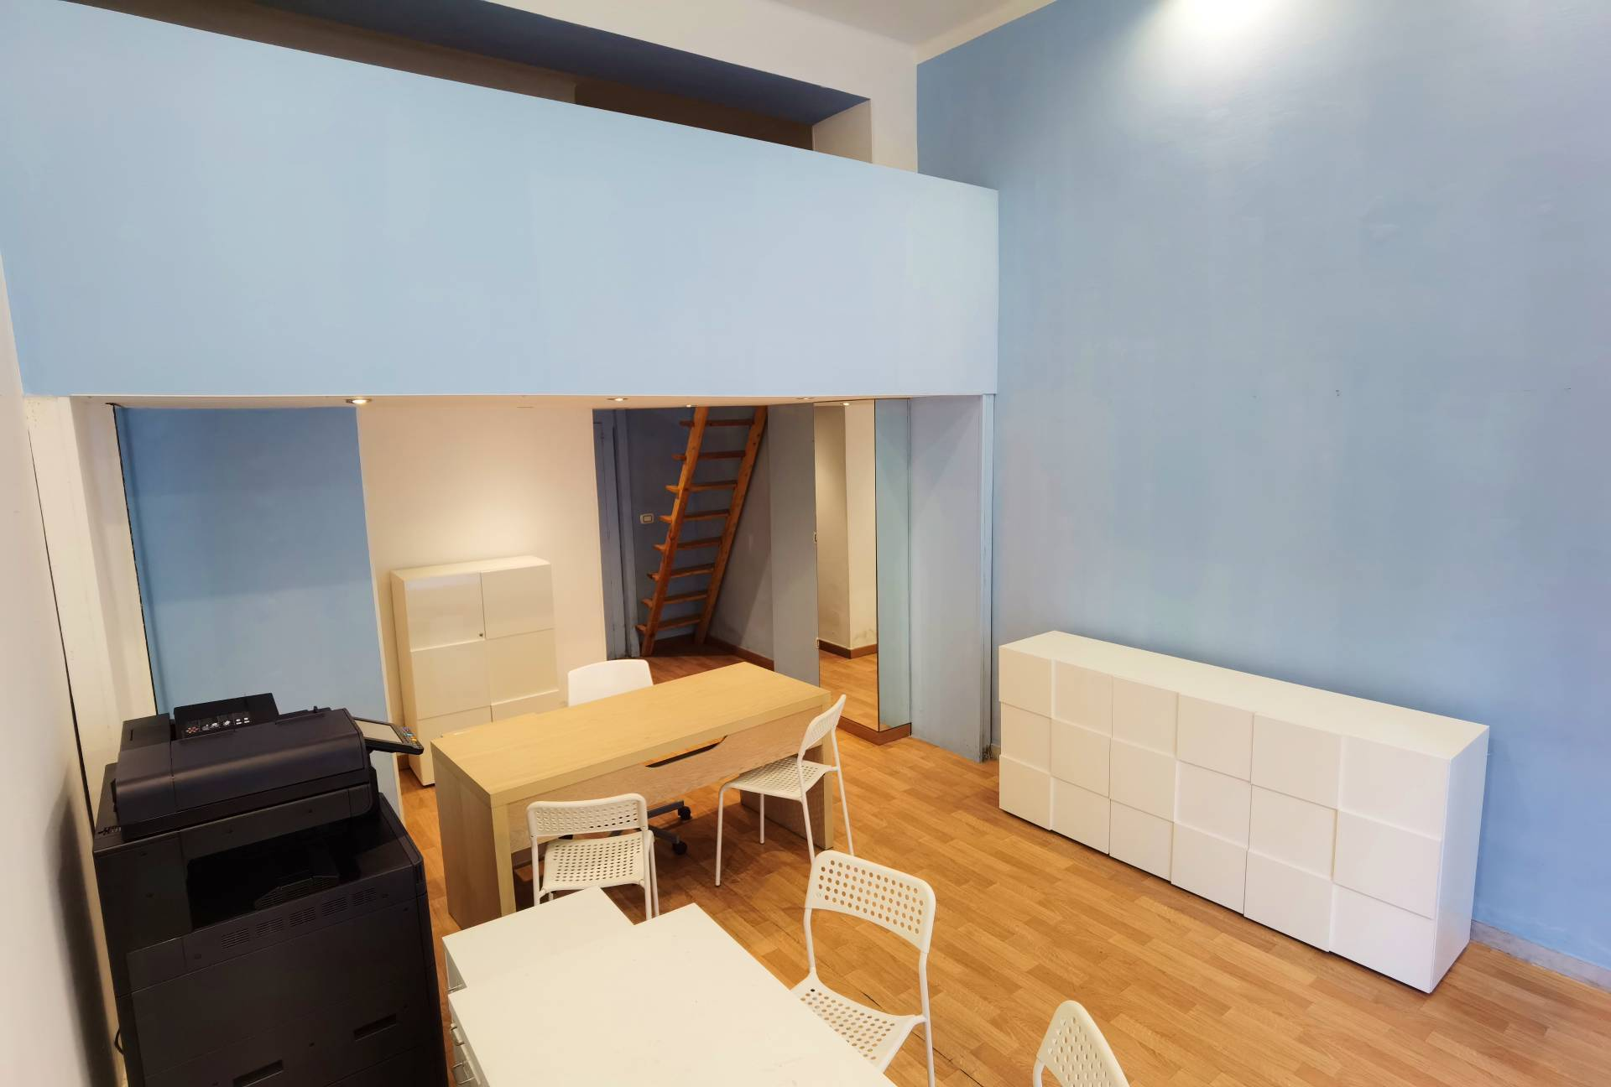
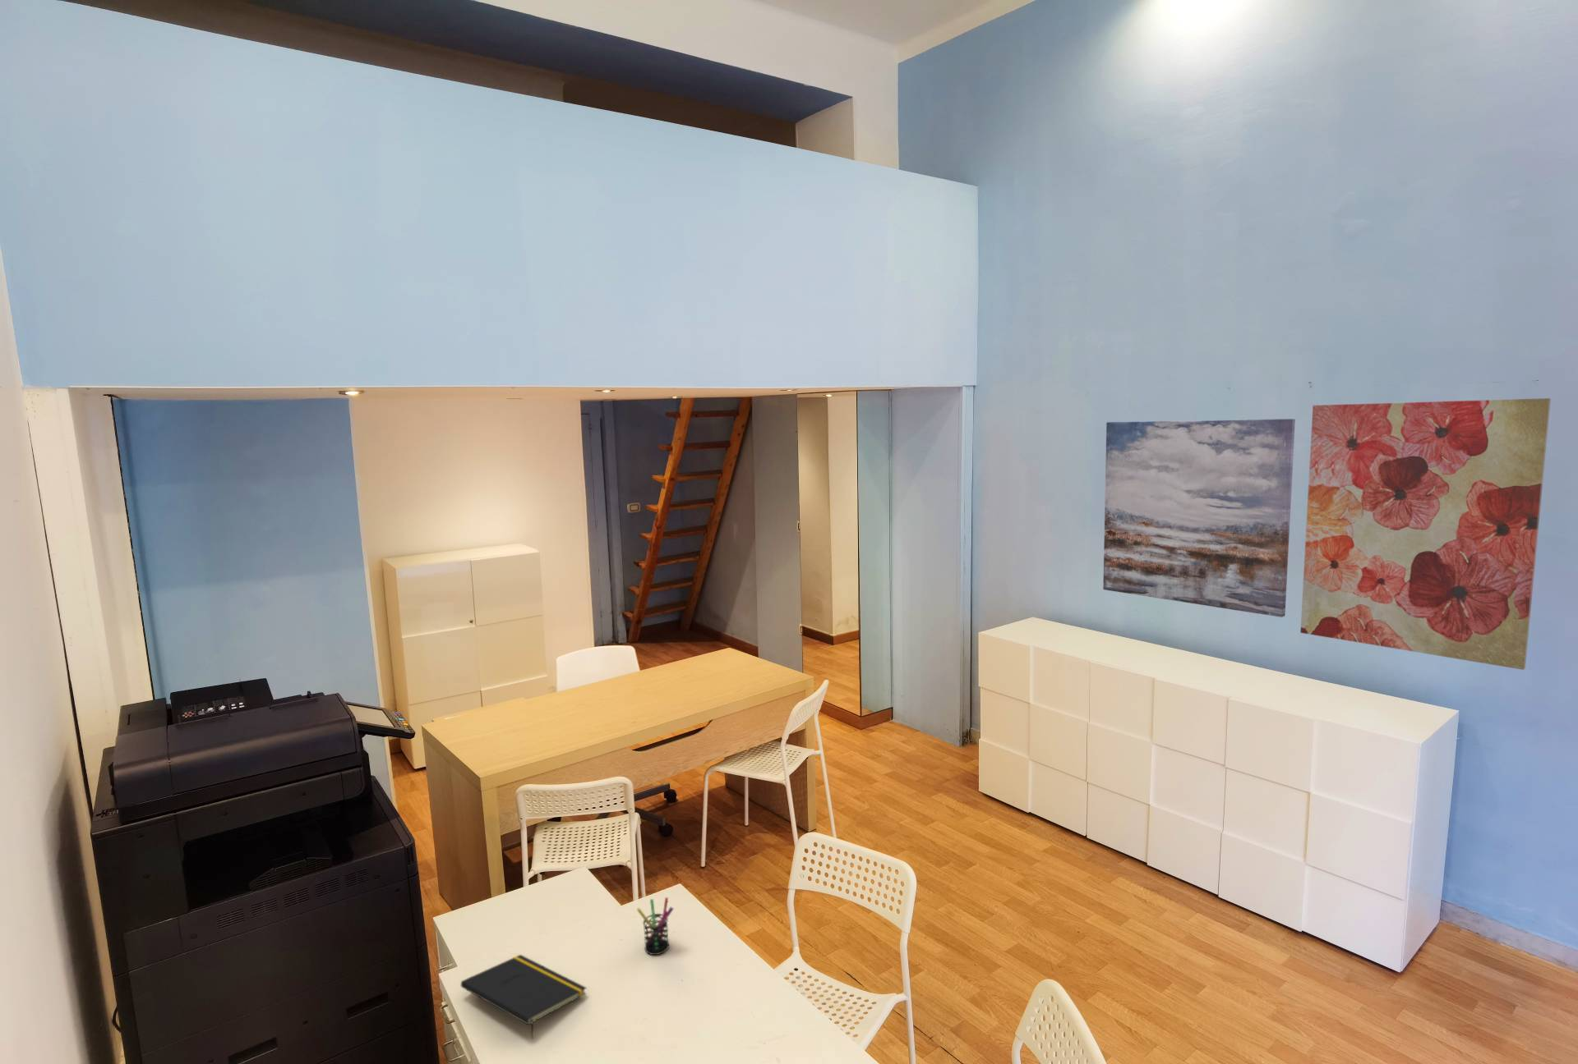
+ wall art (1189, 512)
+ notepad (524, 987)
+ wall art (1412, 528)
+ pen holder (656, 922)
